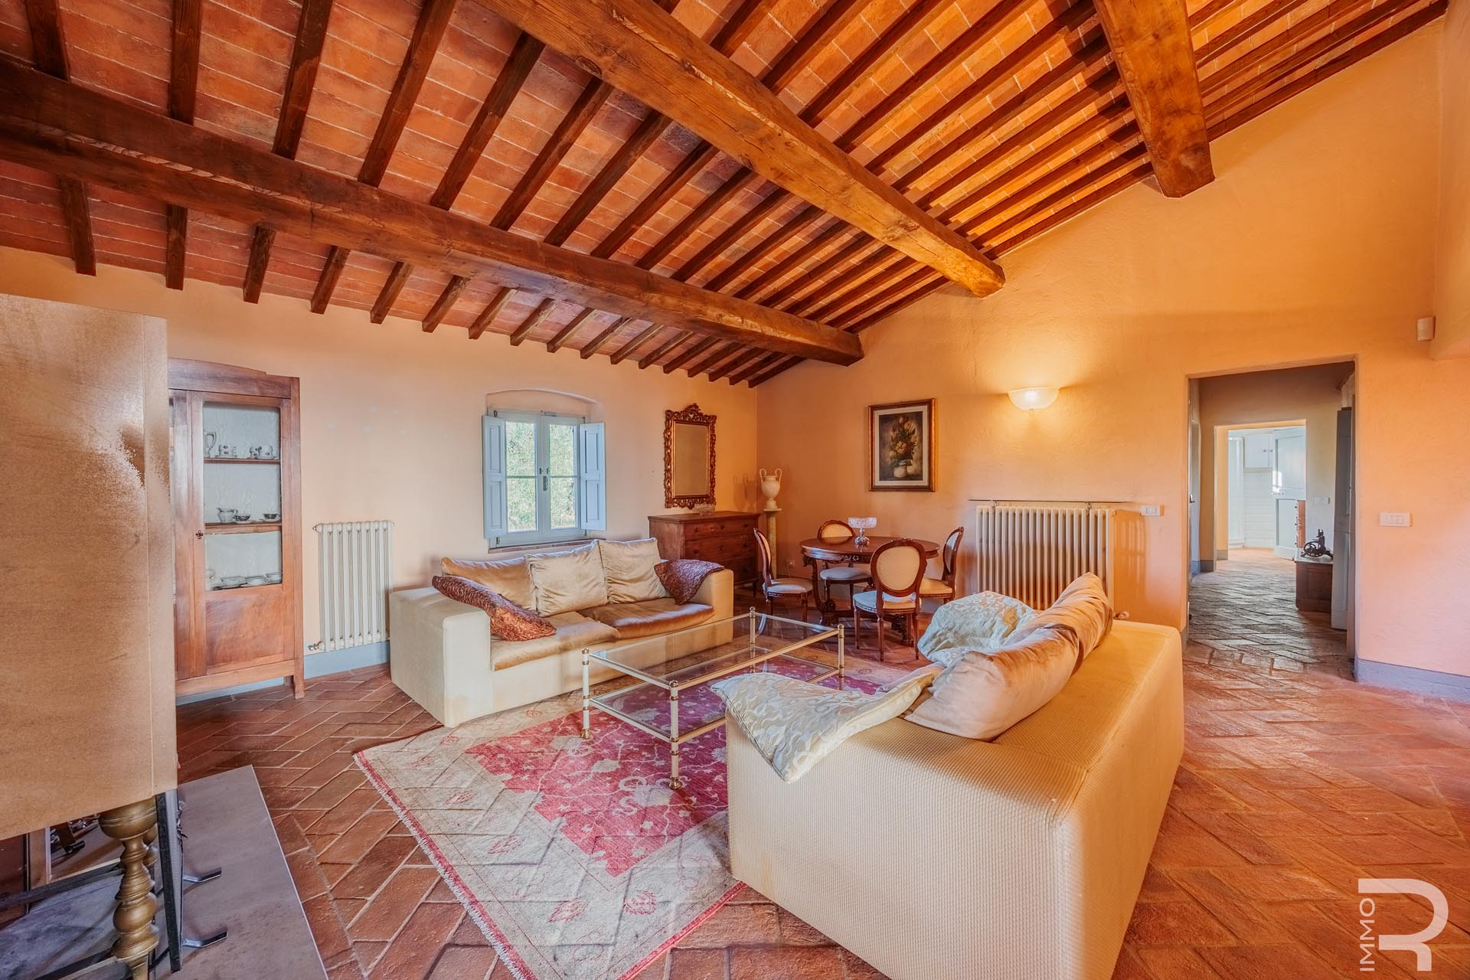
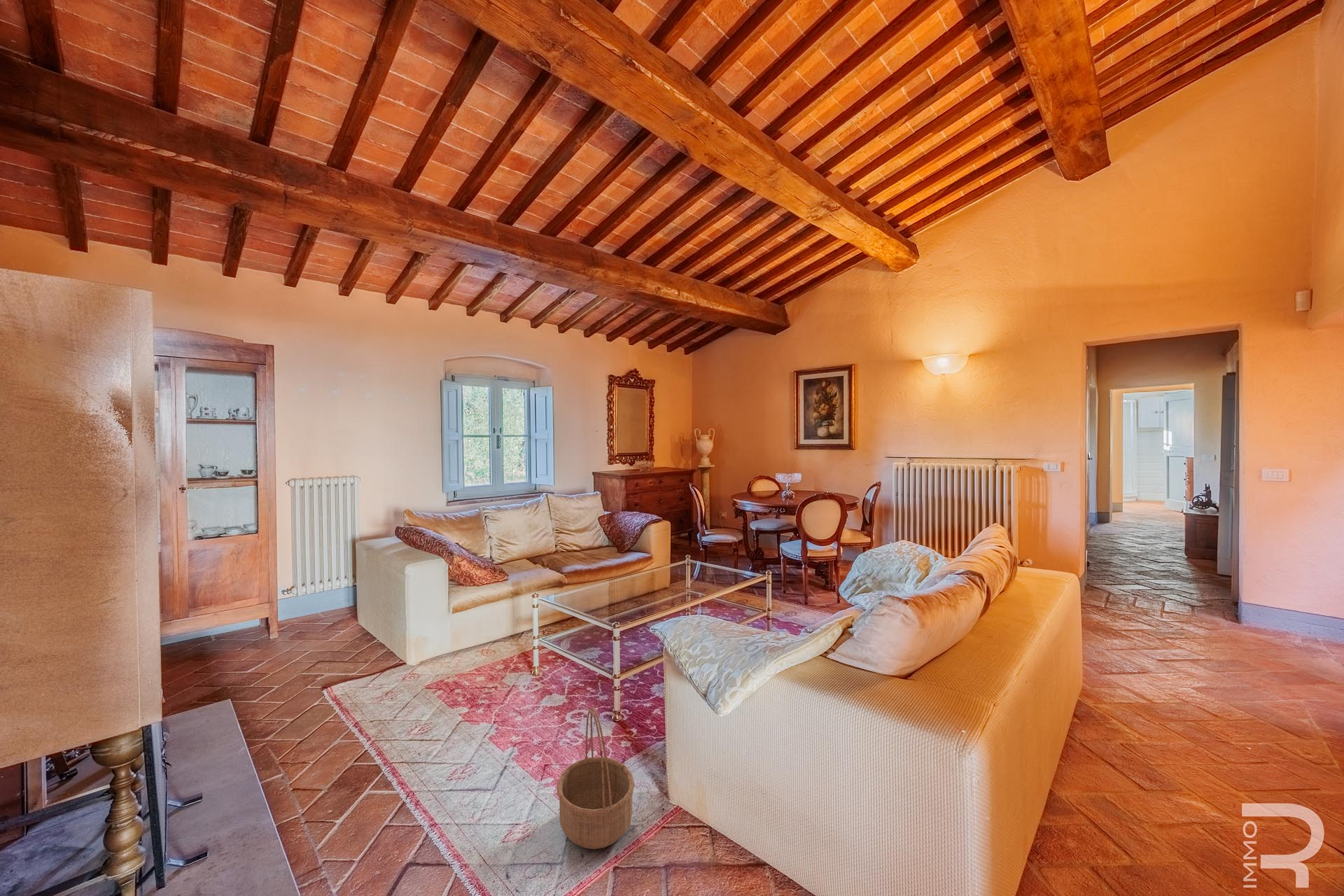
+ basket (595, 769)
